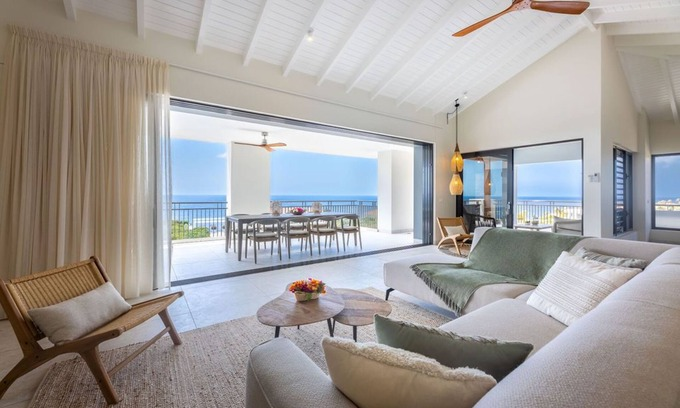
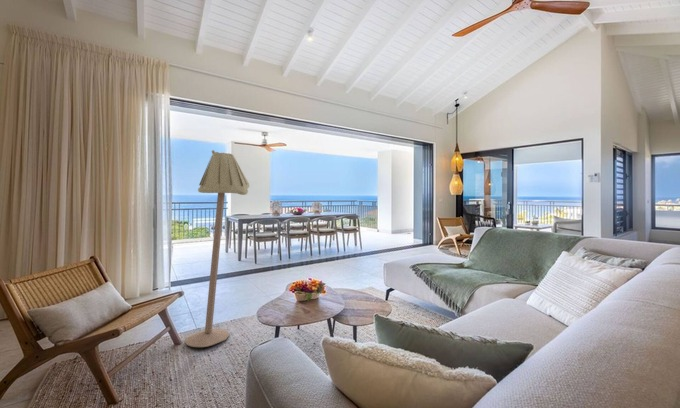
+ floor lamp (218, 243)
